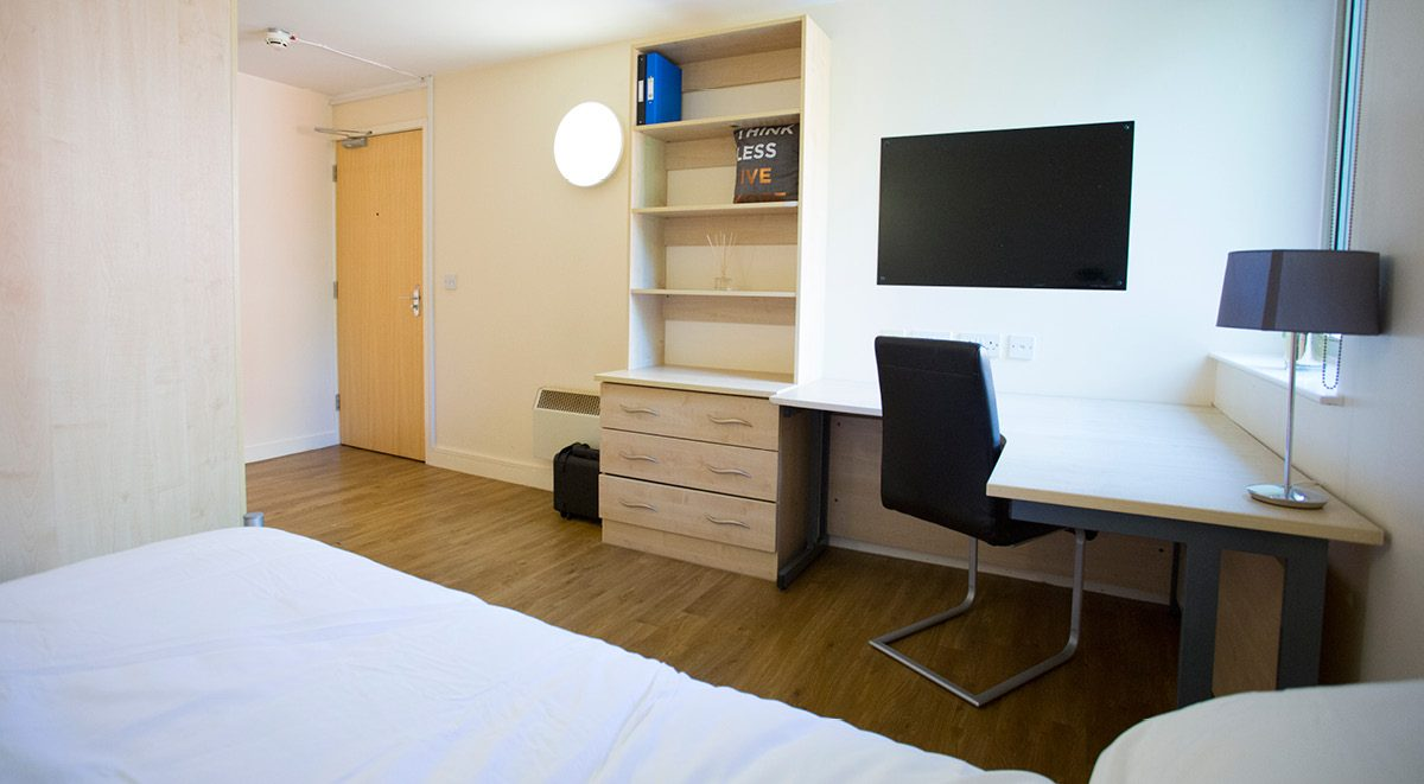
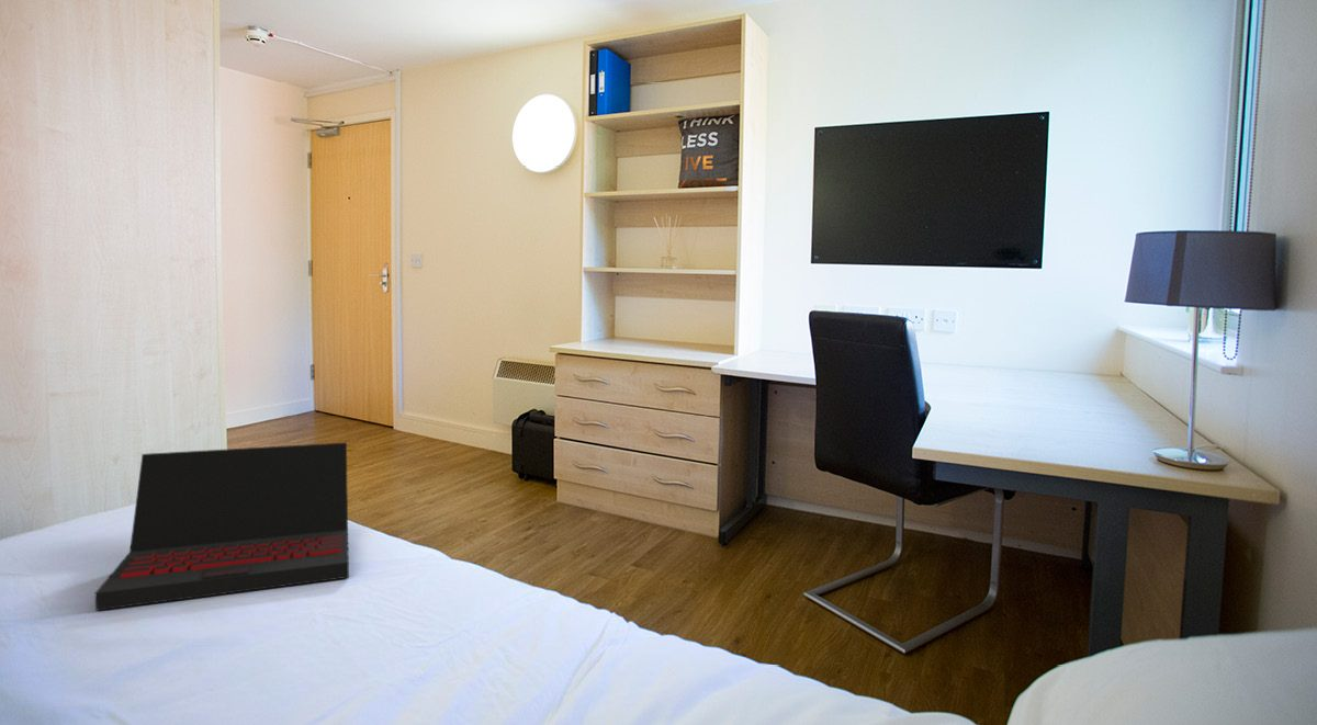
+ laptop (241, 511)
